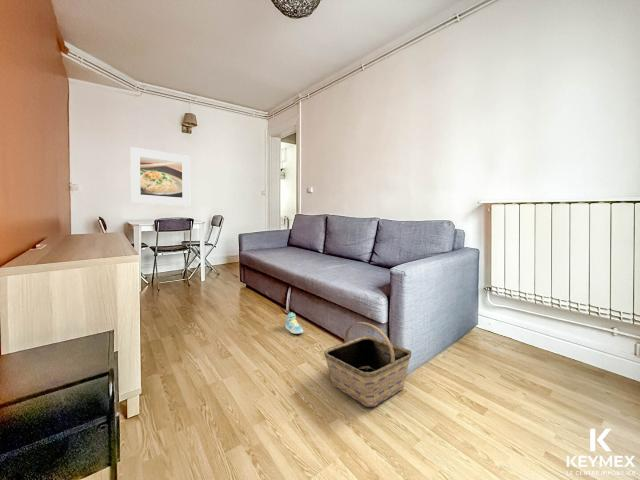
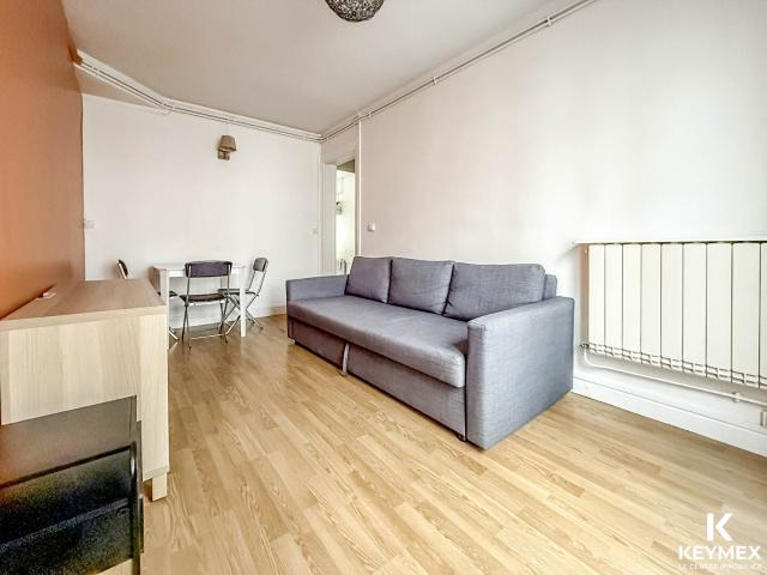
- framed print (162, 177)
- basket (367, 354)
- sneaker (293, 322)
